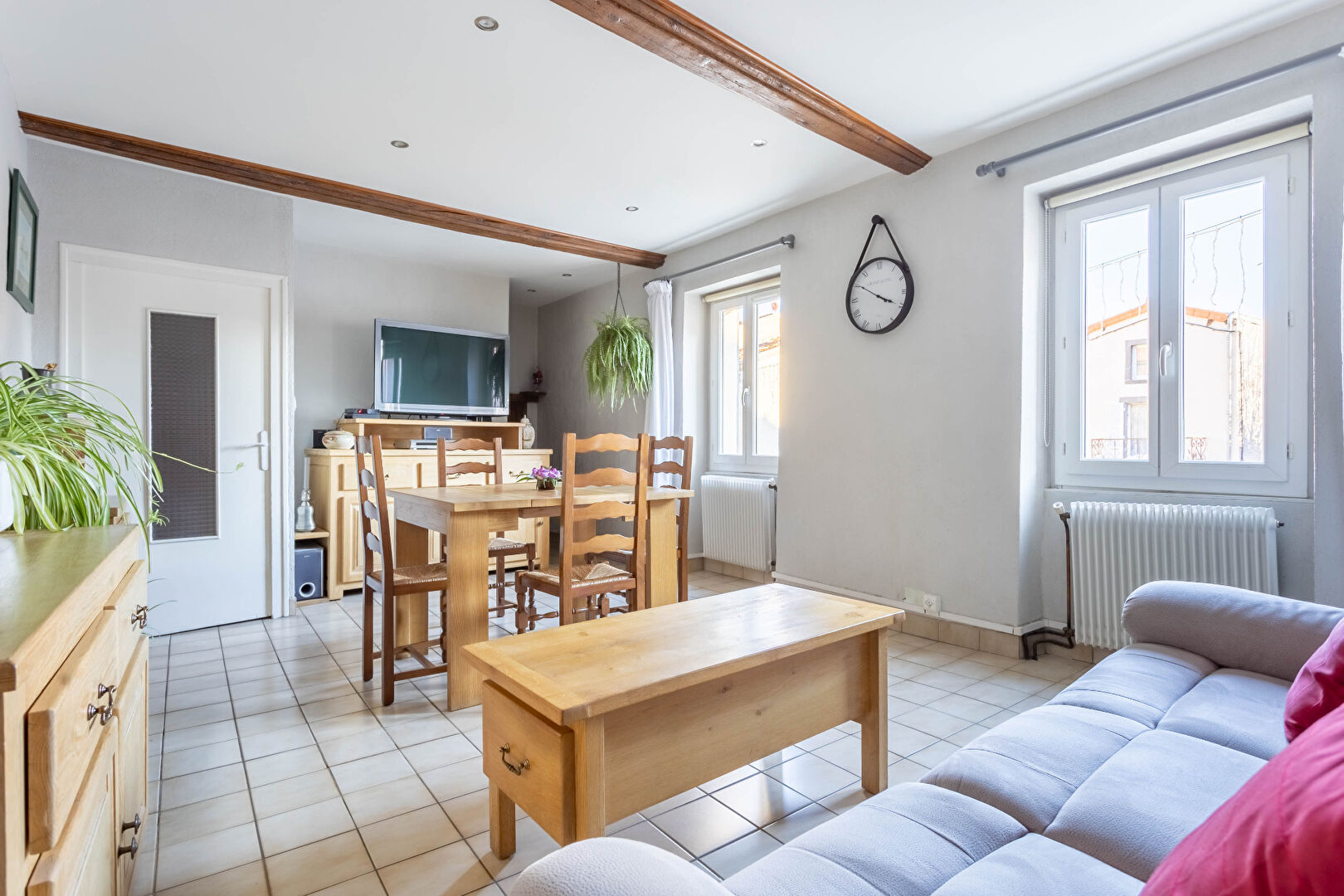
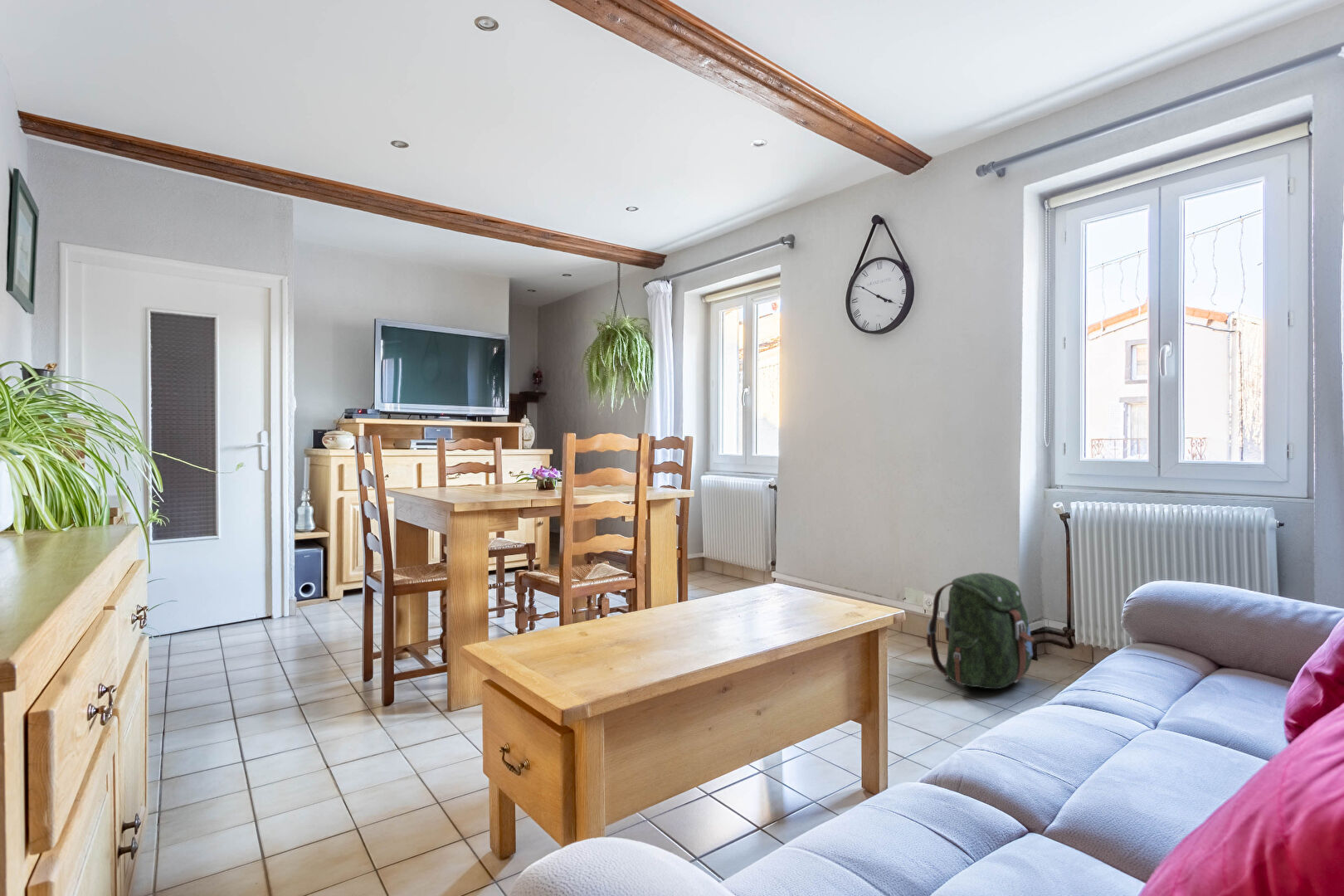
+ backpack (983, 627)
